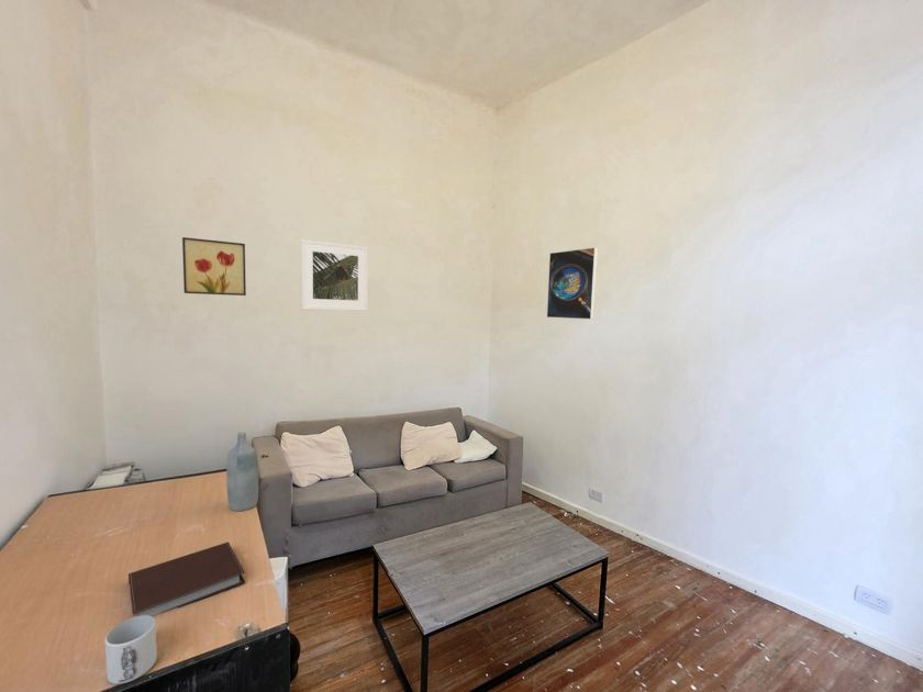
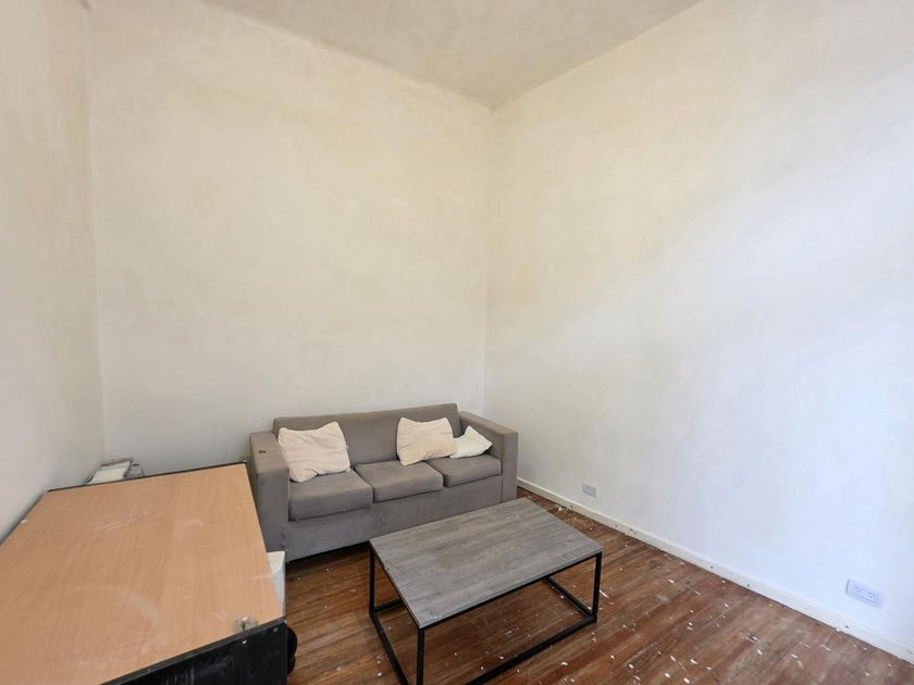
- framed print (335, 277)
- bottle (242, 469)
- mug (131, 644)
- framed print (570, 284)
- wall art (214, 267)
- notebook (187, 577)
